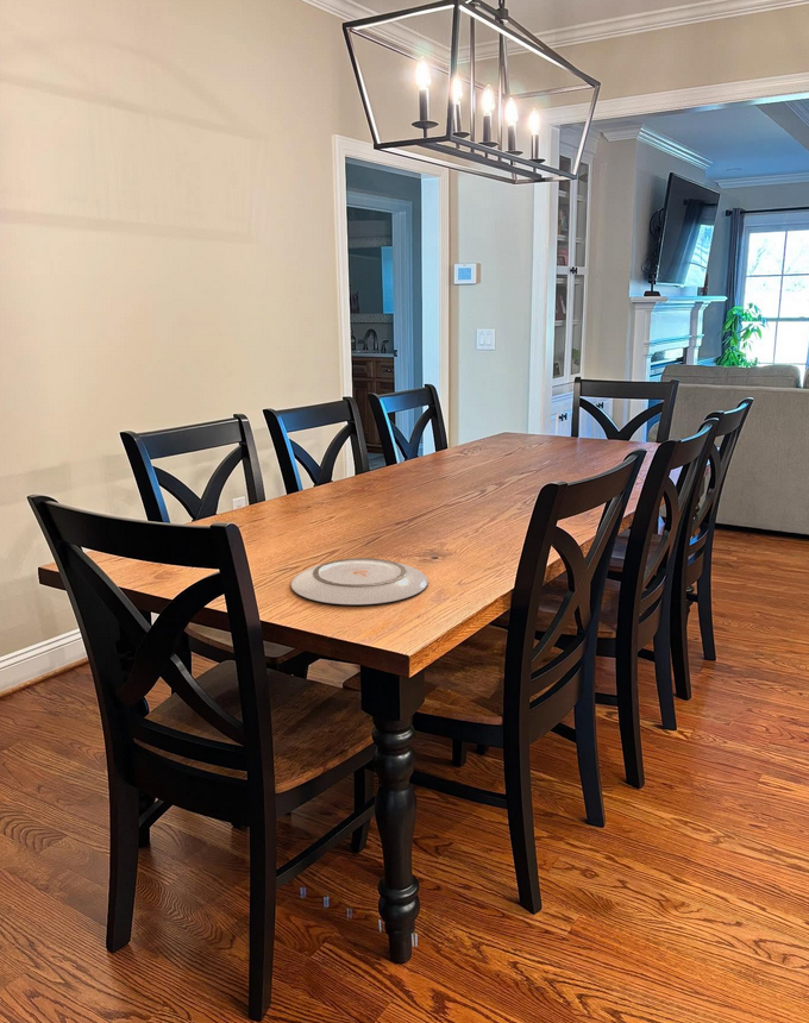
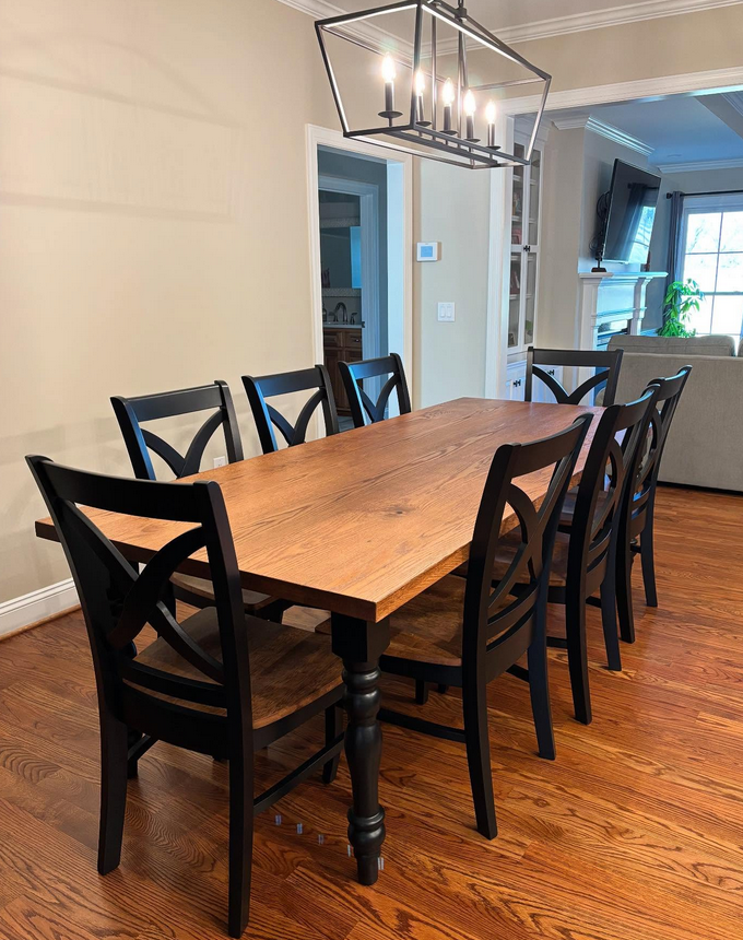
- plate (359, 576)
